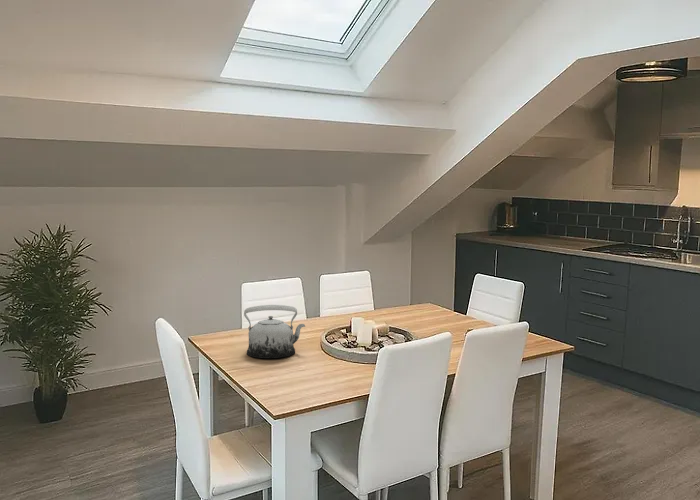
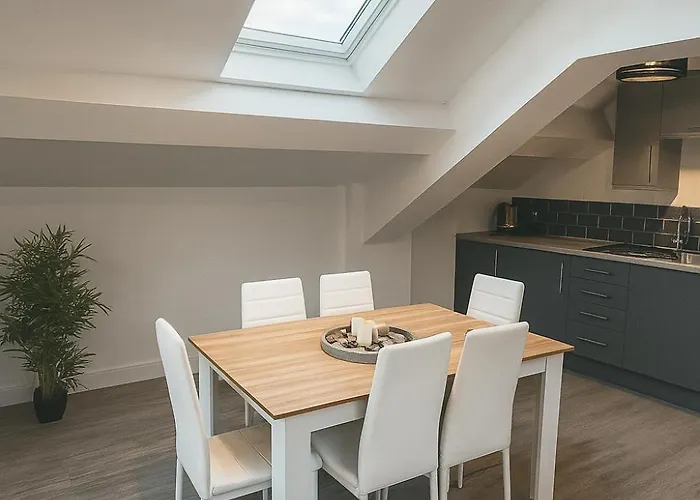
- teapot (275, 327)
